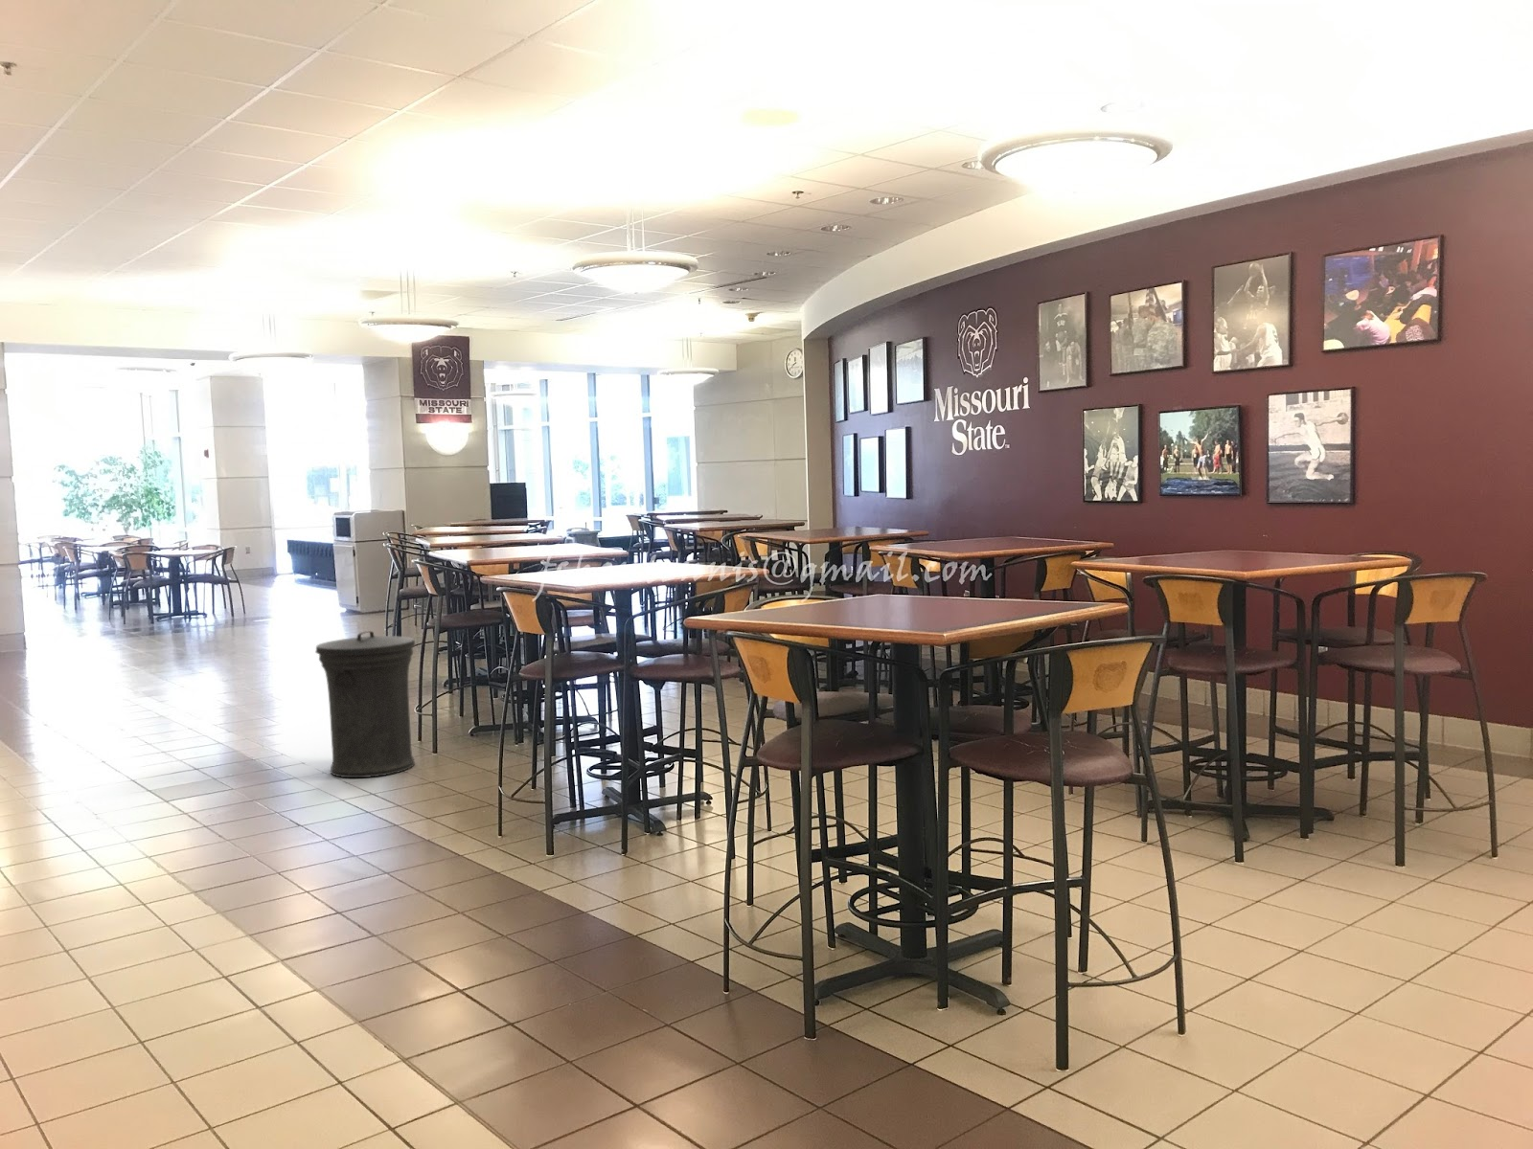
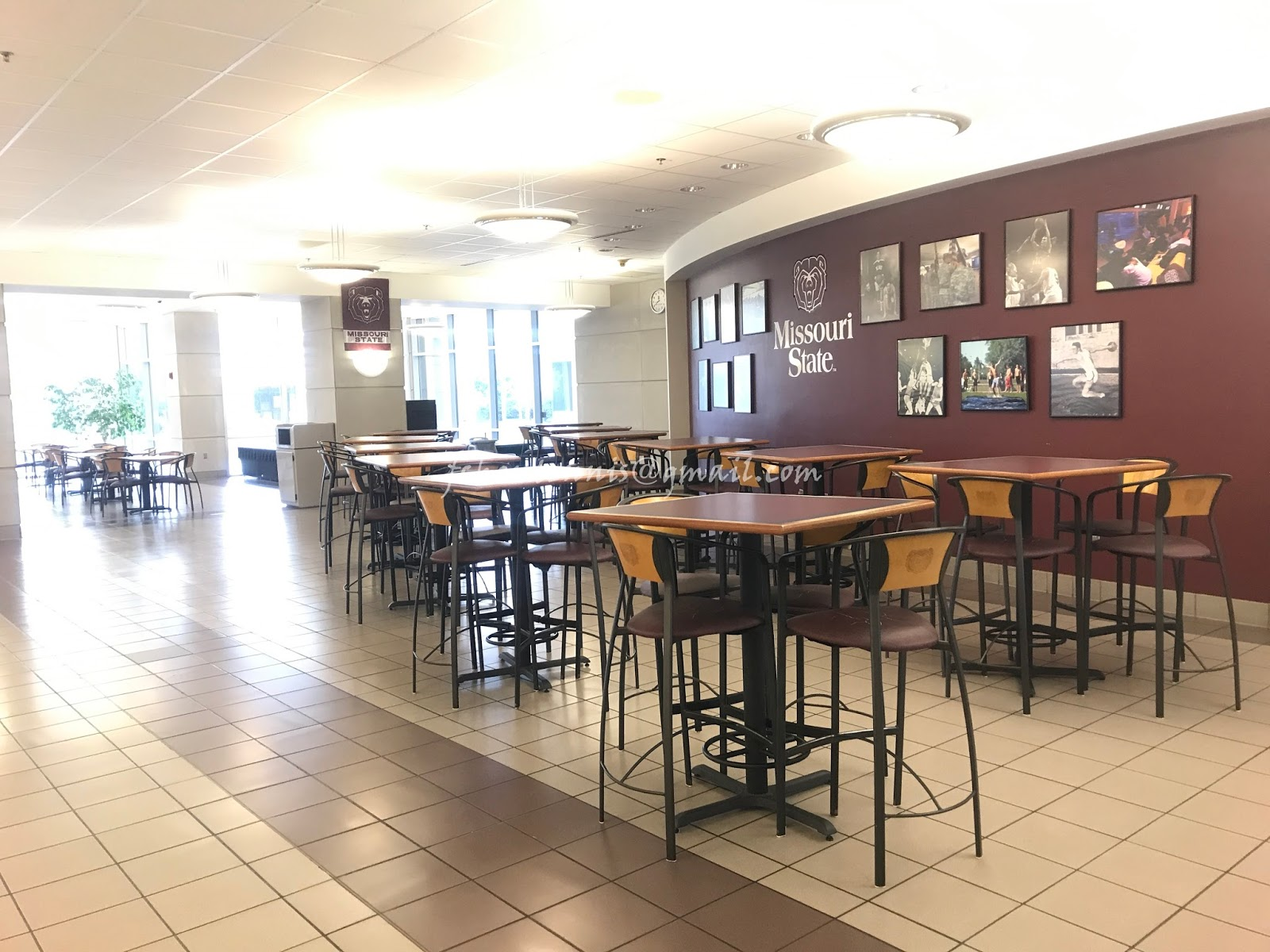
- trash can (369, 700)
